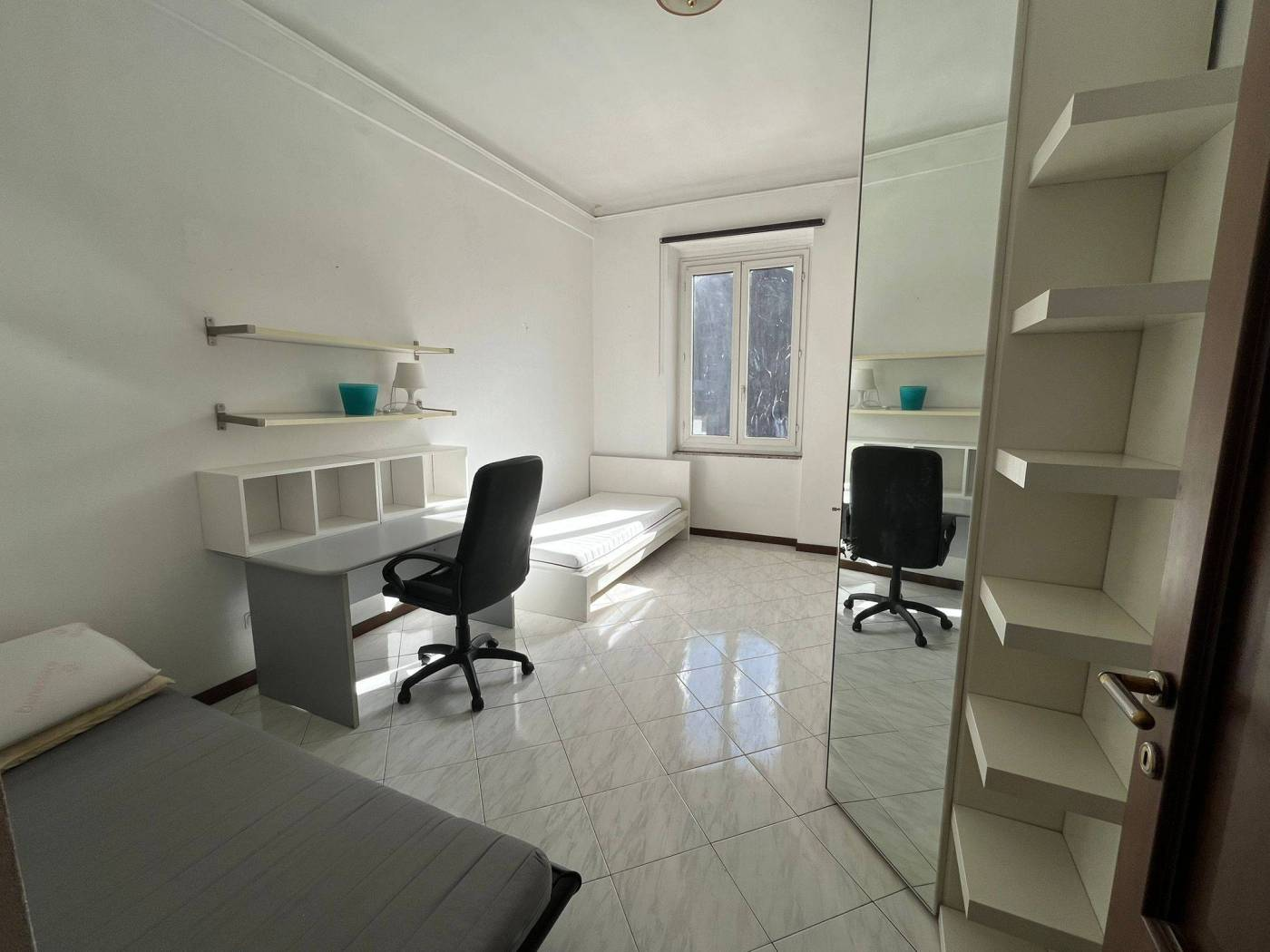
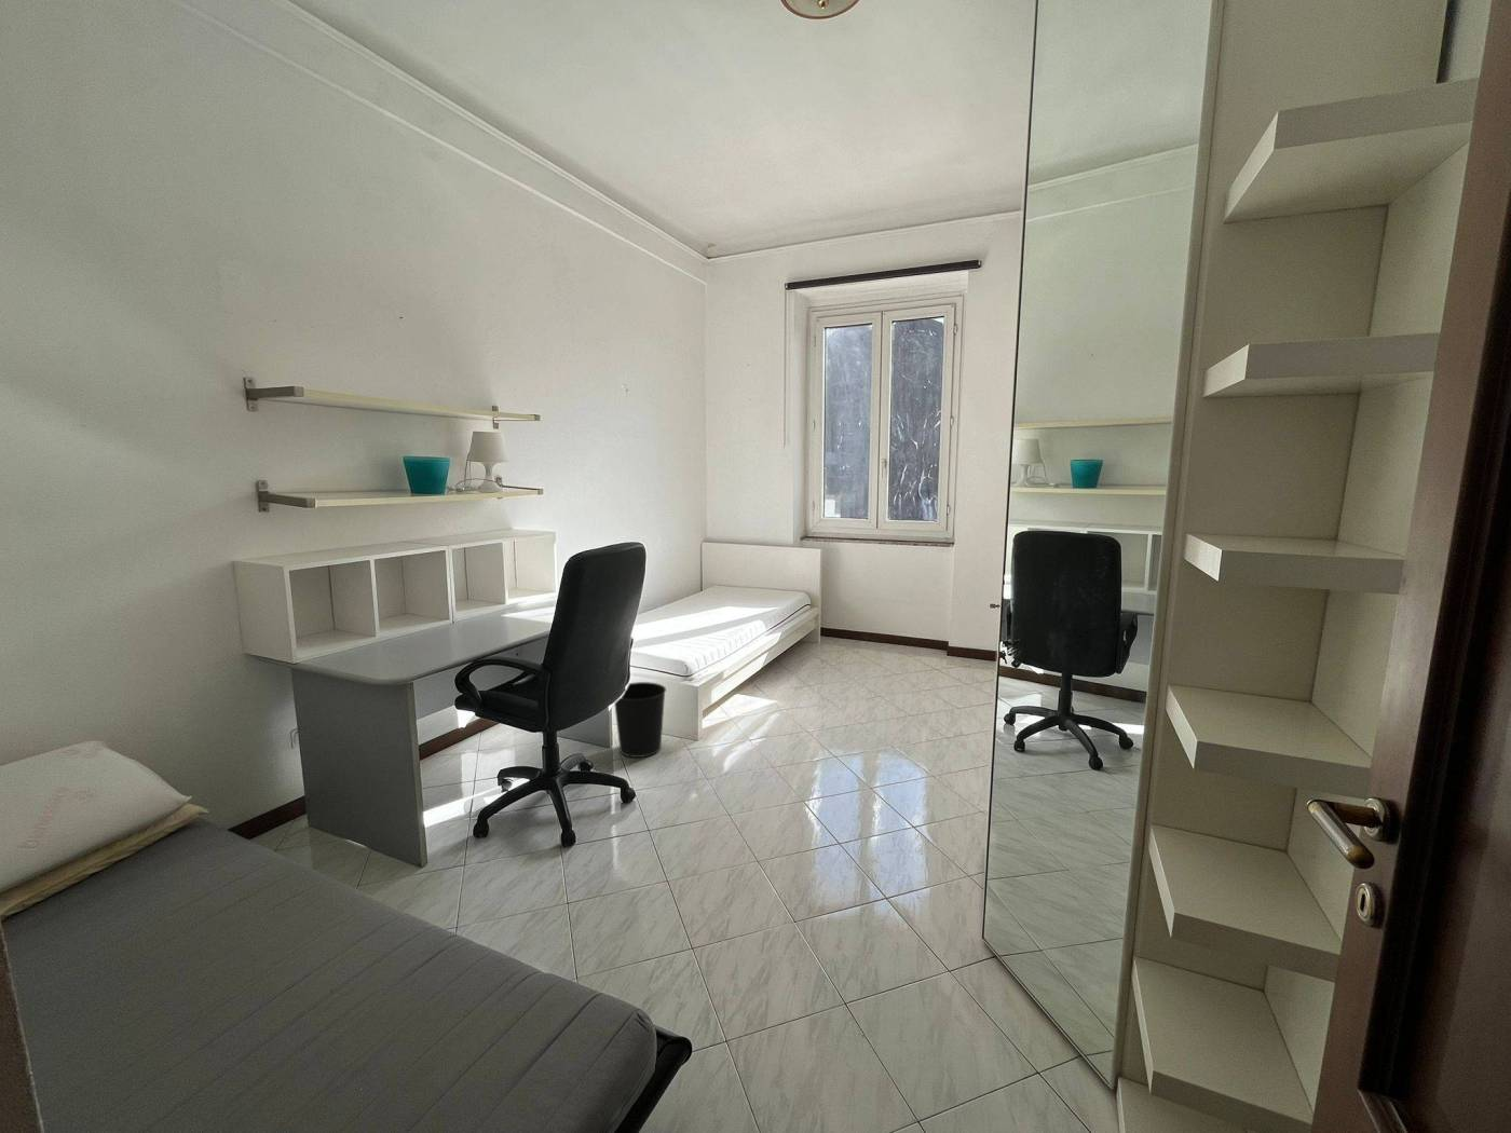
+ wastebasket (639, 720)
